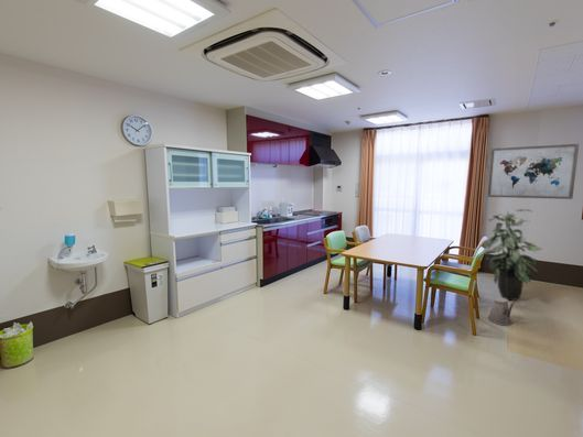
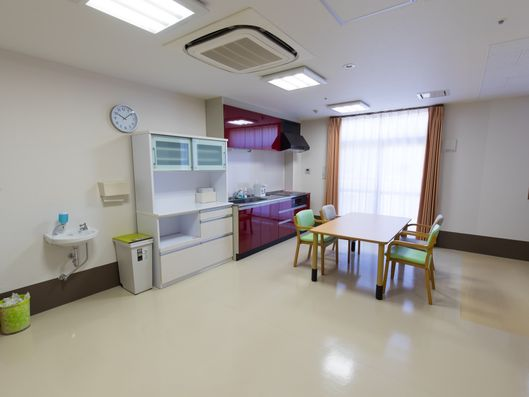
- indoor plant (511, 254)
- wall art (529, 172)
- watering can (503, 308)
